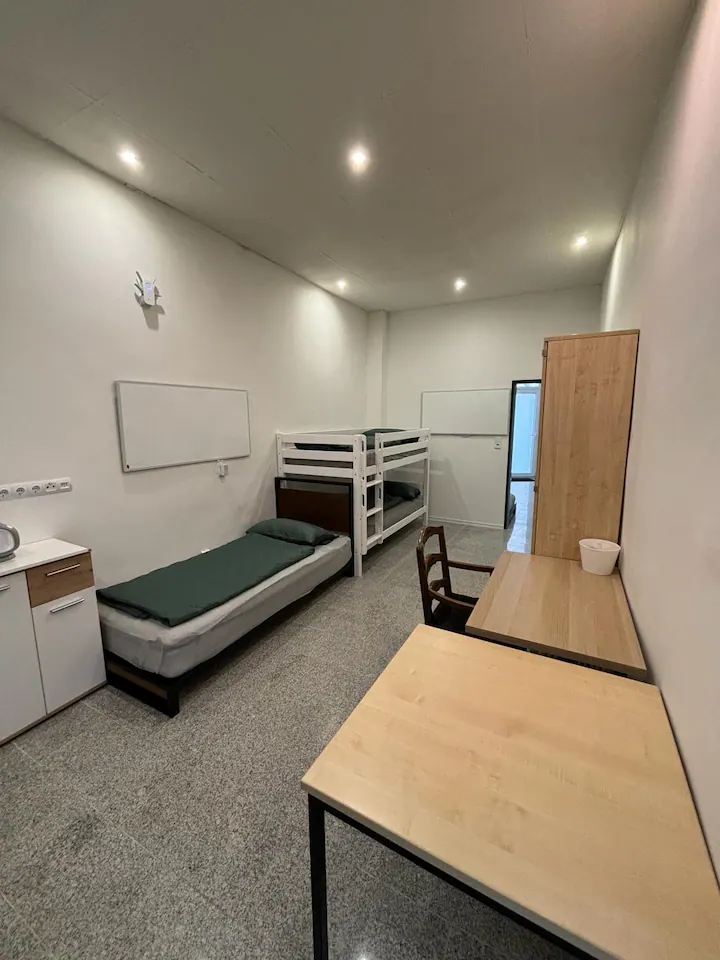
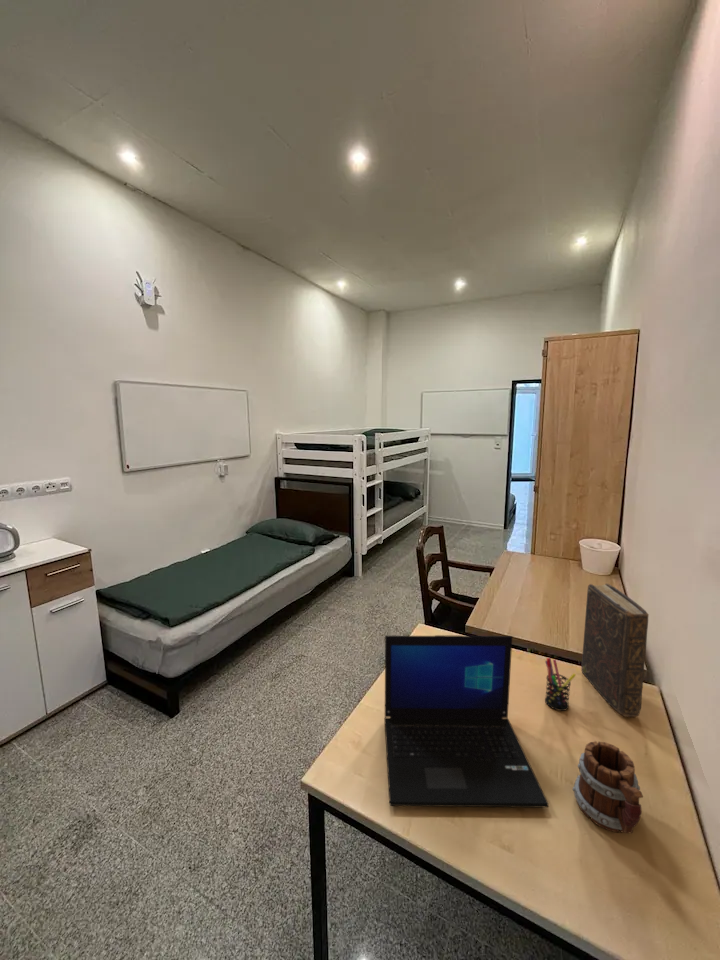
+ laptop (457, 711)
+ mug (612, 787)
+ book (613, 645)
+ pen holder (556, 683)
